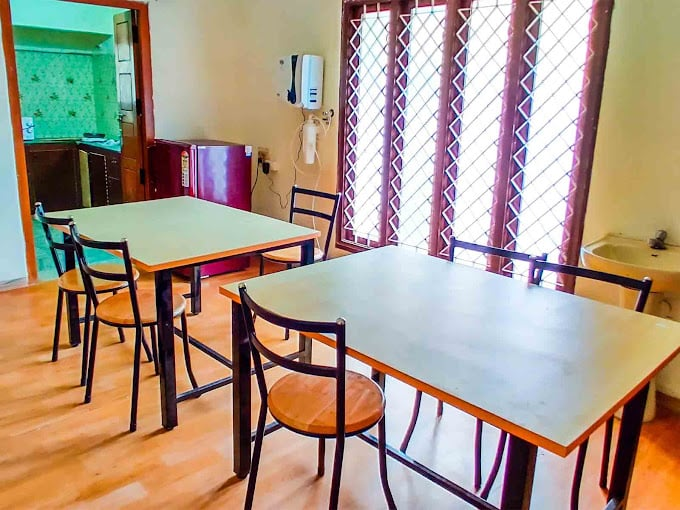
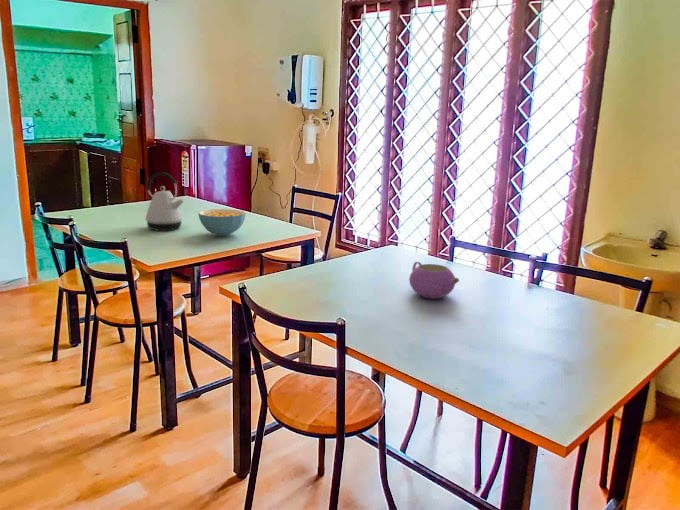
+ cereal bowl (222, 223)
+ kettle (164, 200)
+ teapot (433, 282)
